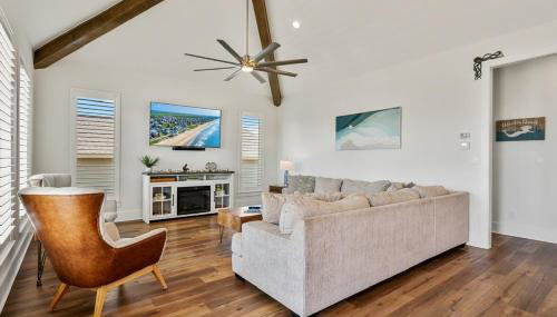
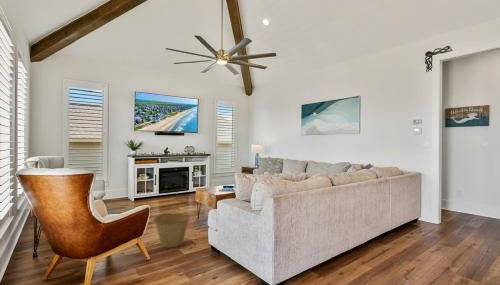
+ basket (171, 230)
